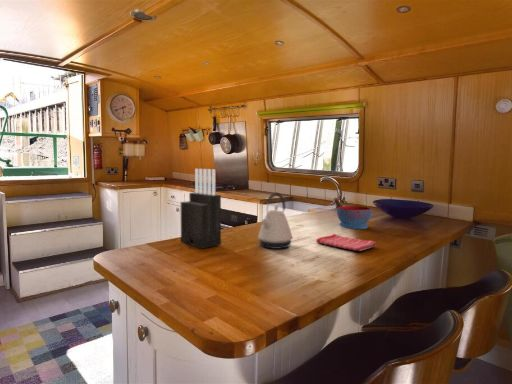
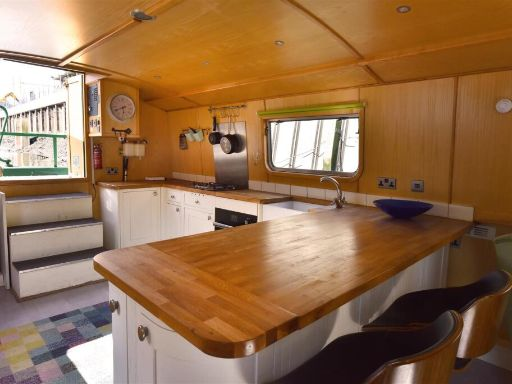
- dish towel (345, 242)
- kettle (274, 219)
- knife block (198, 206)
- bowl (353, 216)
